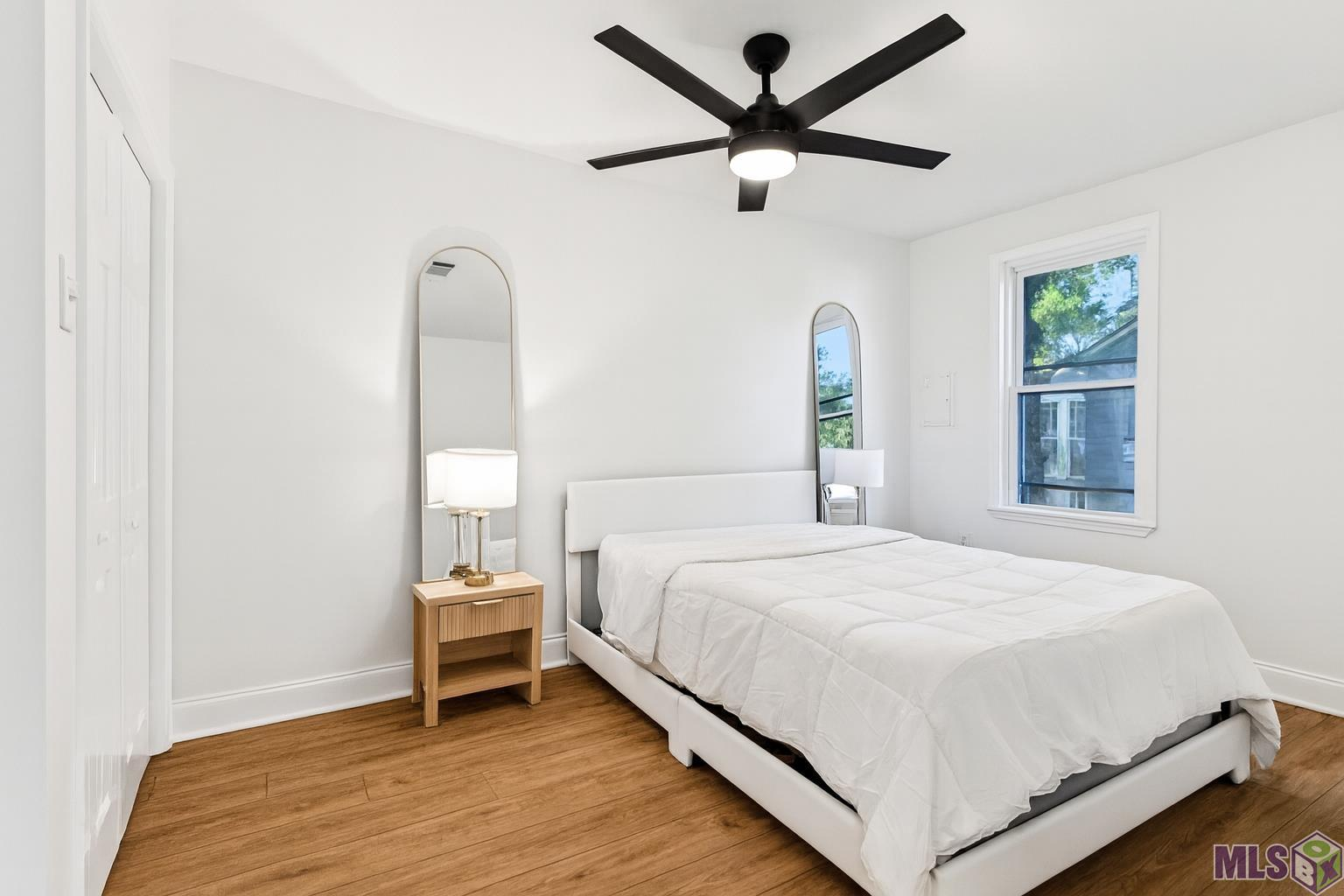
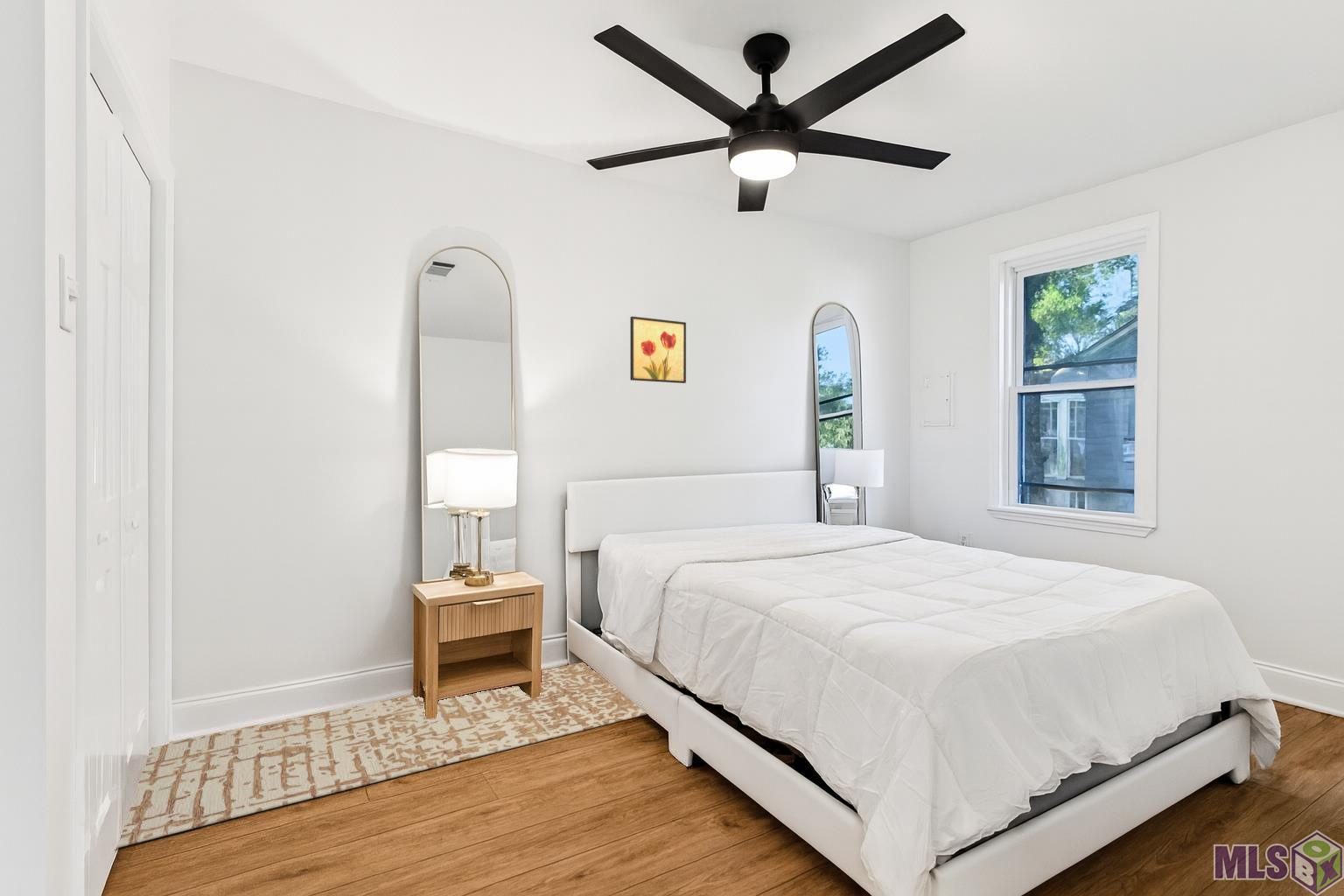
+ wall art (658, 350)
+ rug (382, 735)
